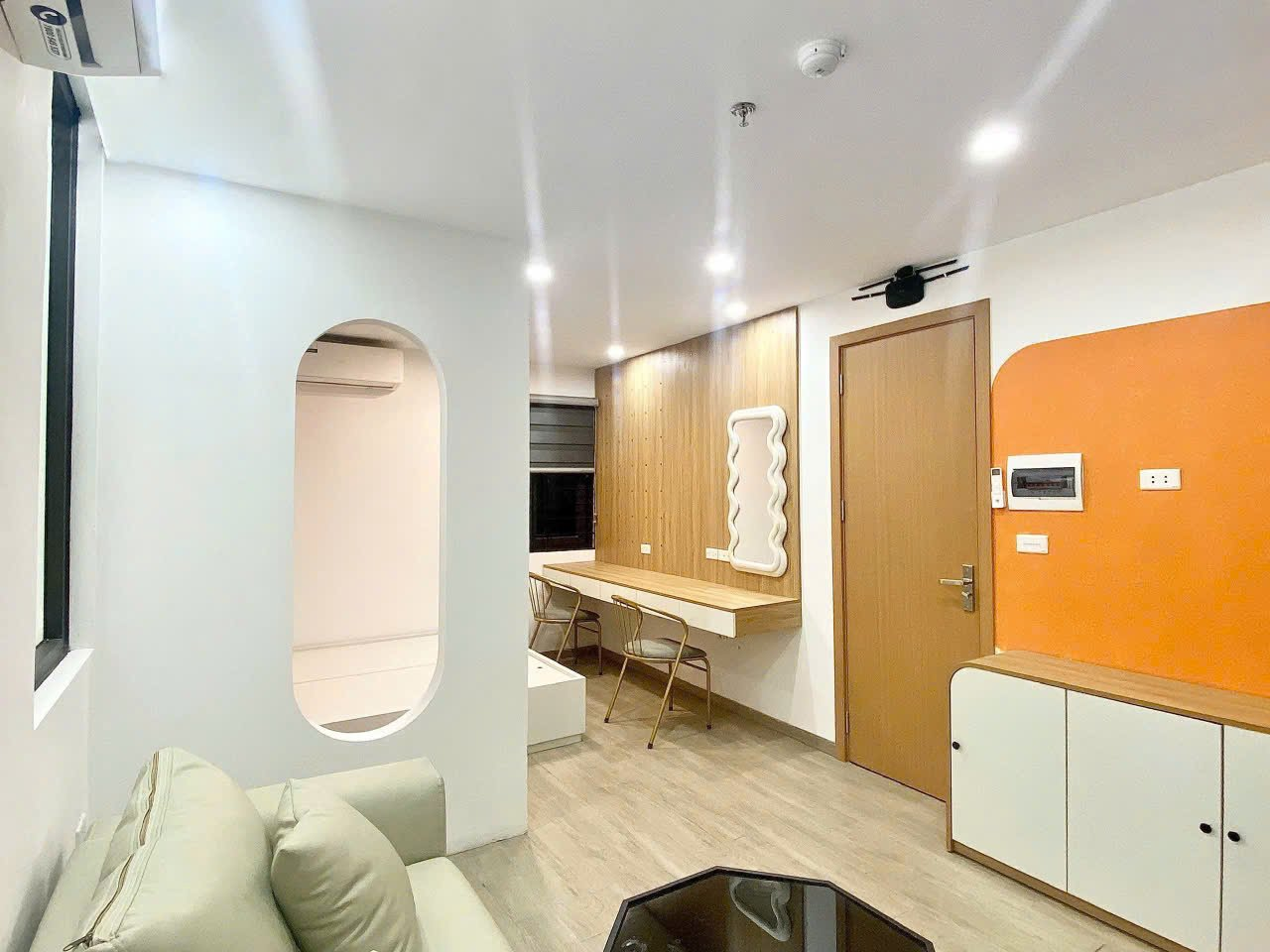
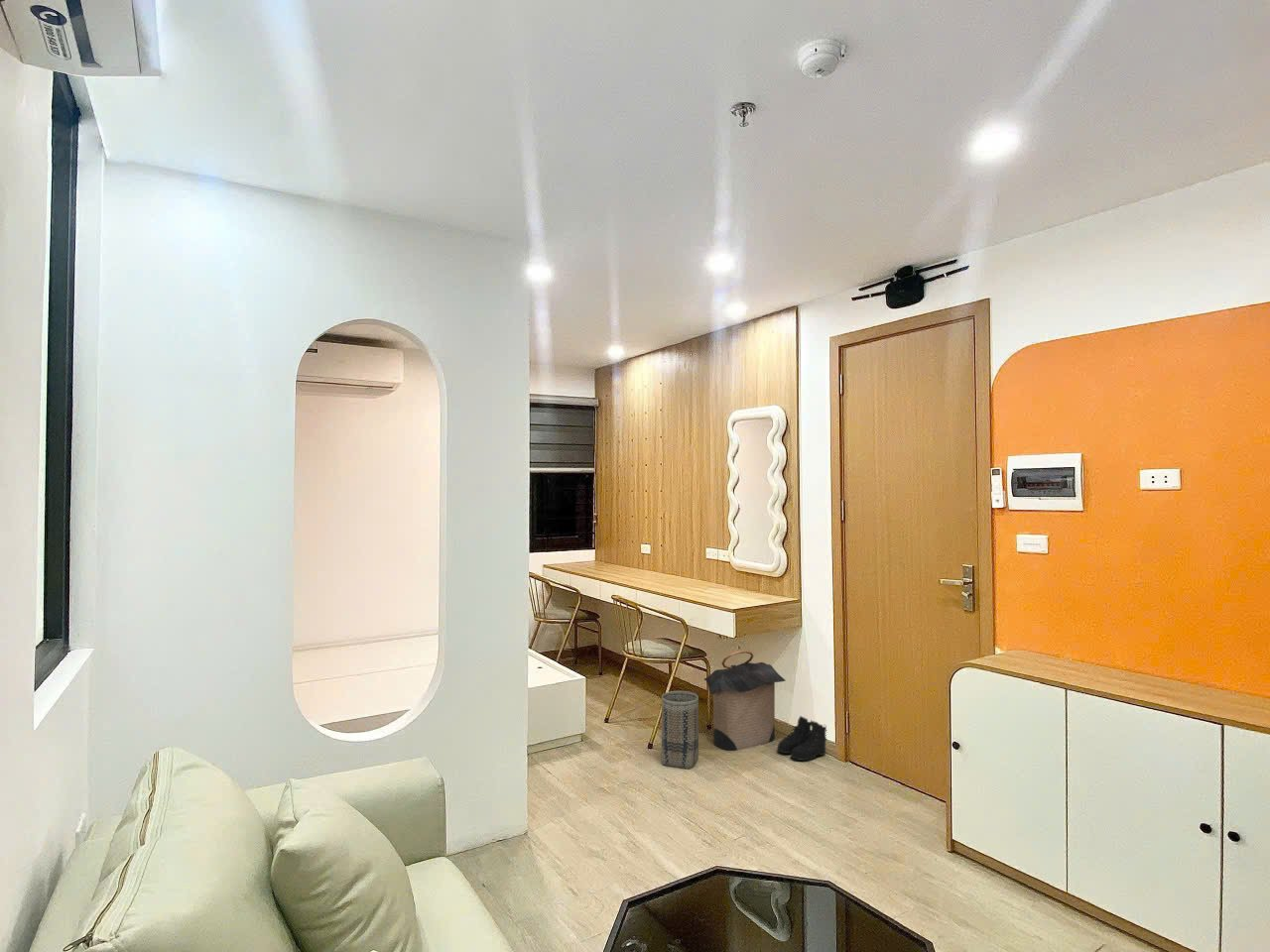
+ basket (680, 729)
+ boots (802, 736)
+ laundry hamper (744, 693)
